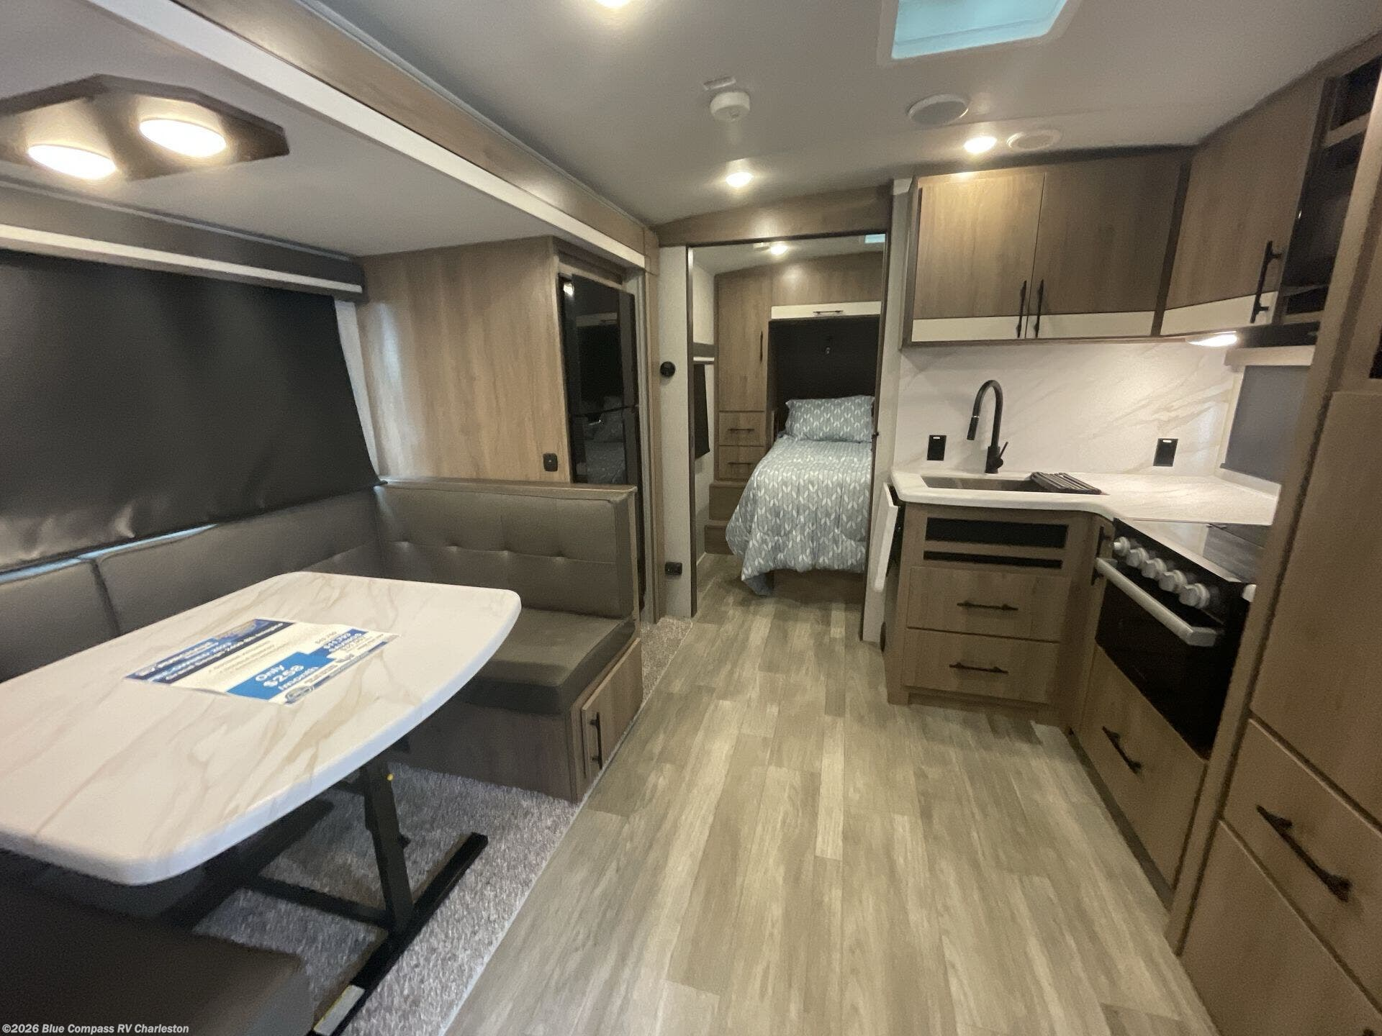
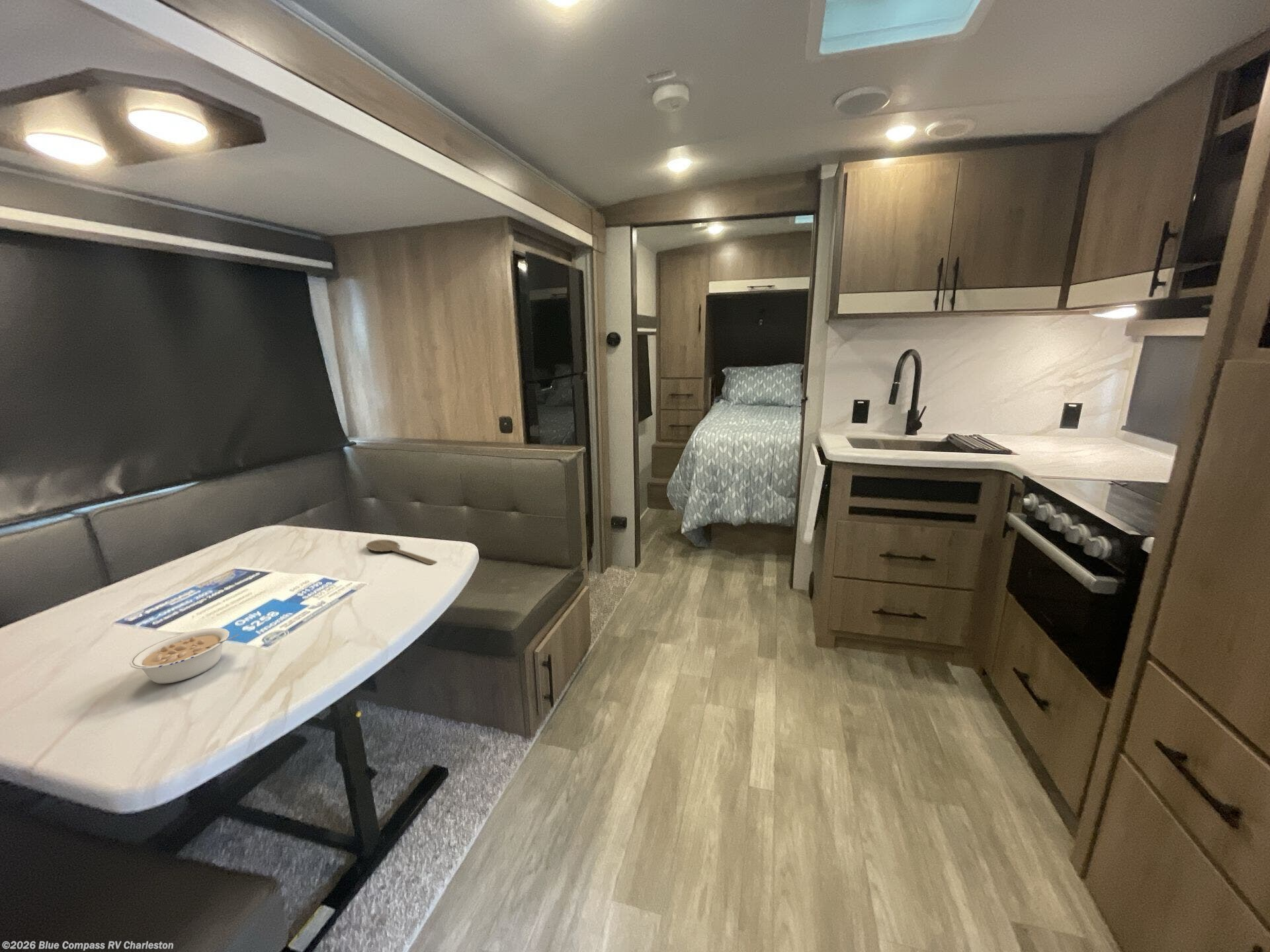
+ legume (188, 654)
+ wooden spoon (402, 551)
